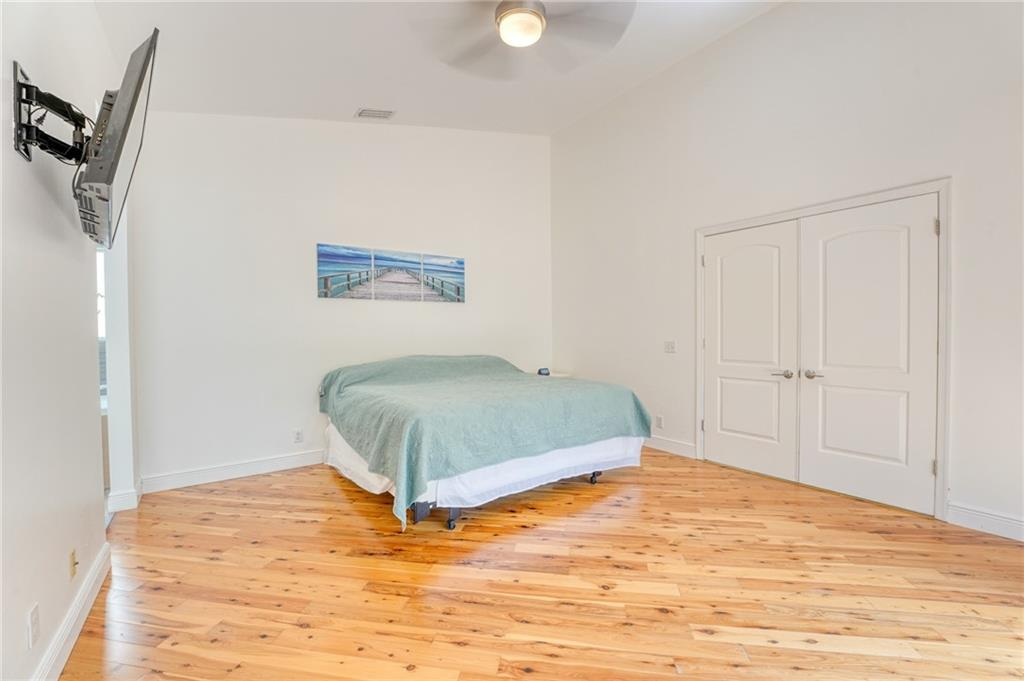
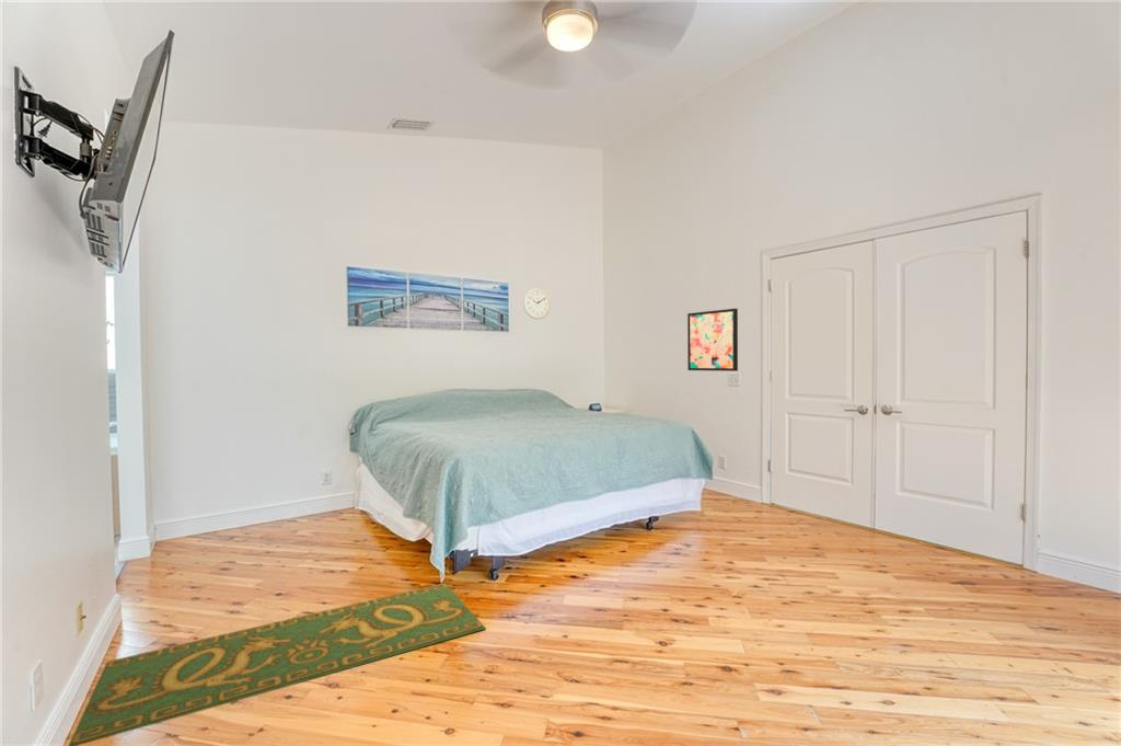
+ wall art (712, 341)
+ rug (307, 643)
+ wall clock (536, 303)
